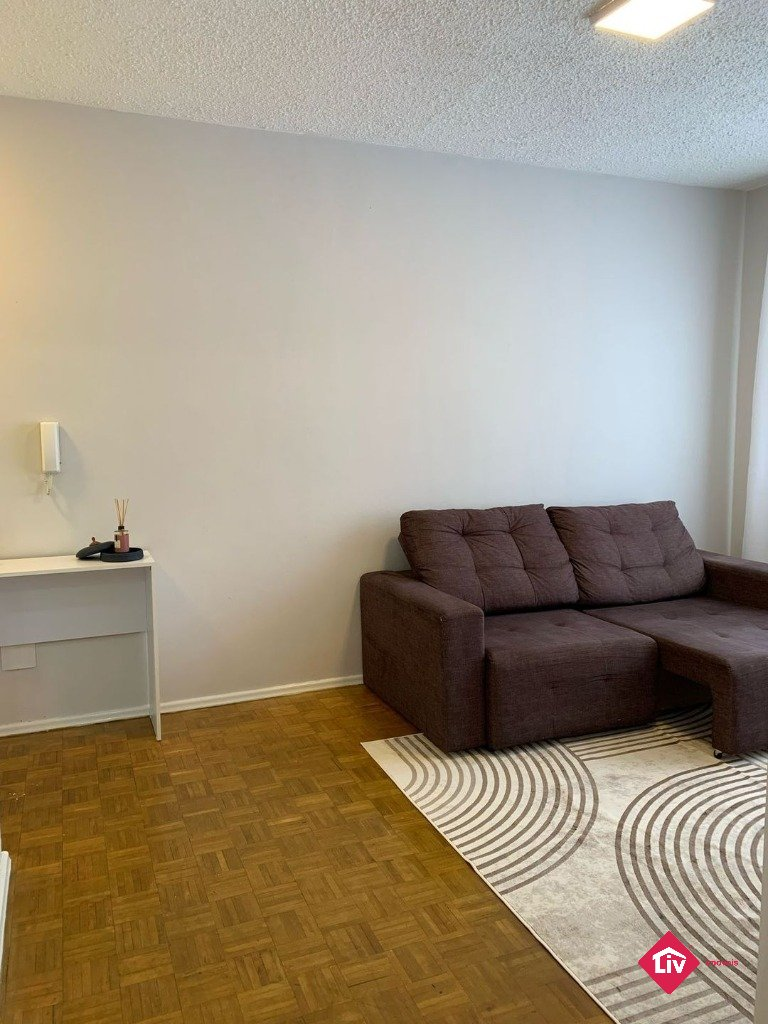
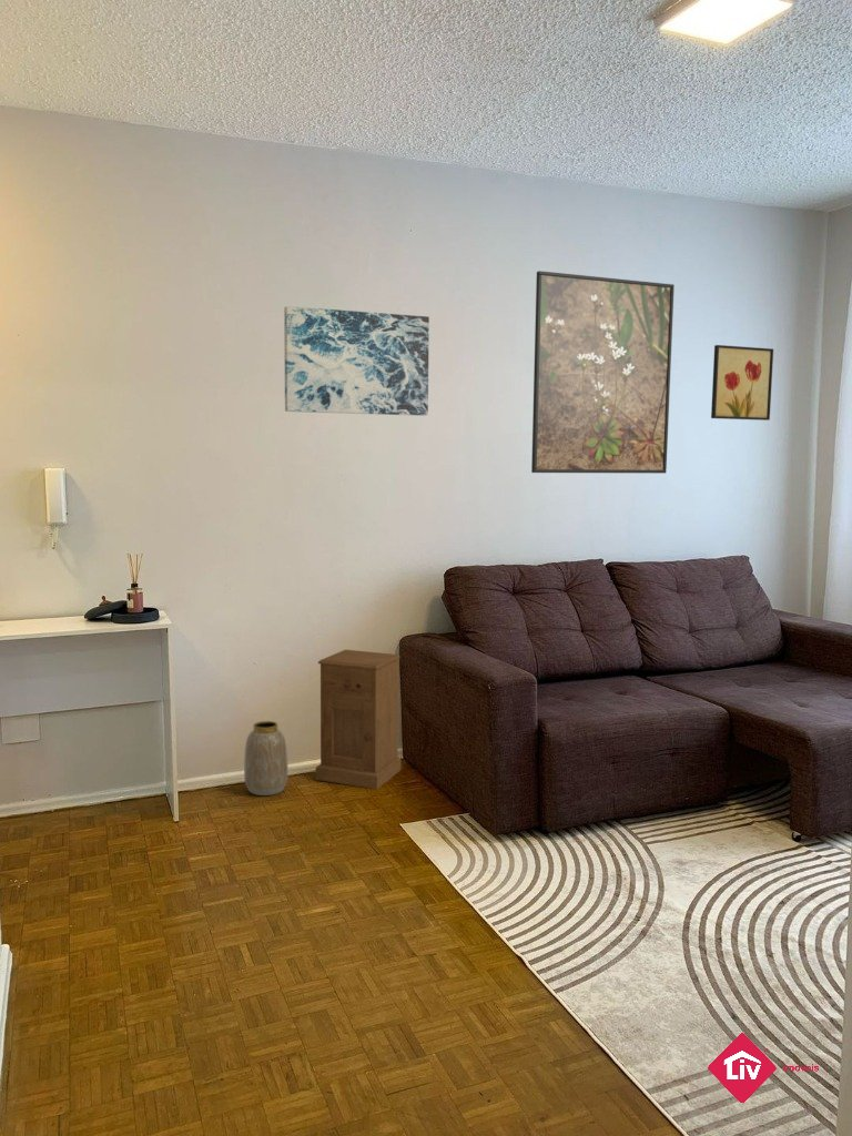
+ nightstand (358, 717)
+ wall art (358, 363)
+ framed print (604, 376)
+ vase (265, 757)
+ wall art (741, 383)
